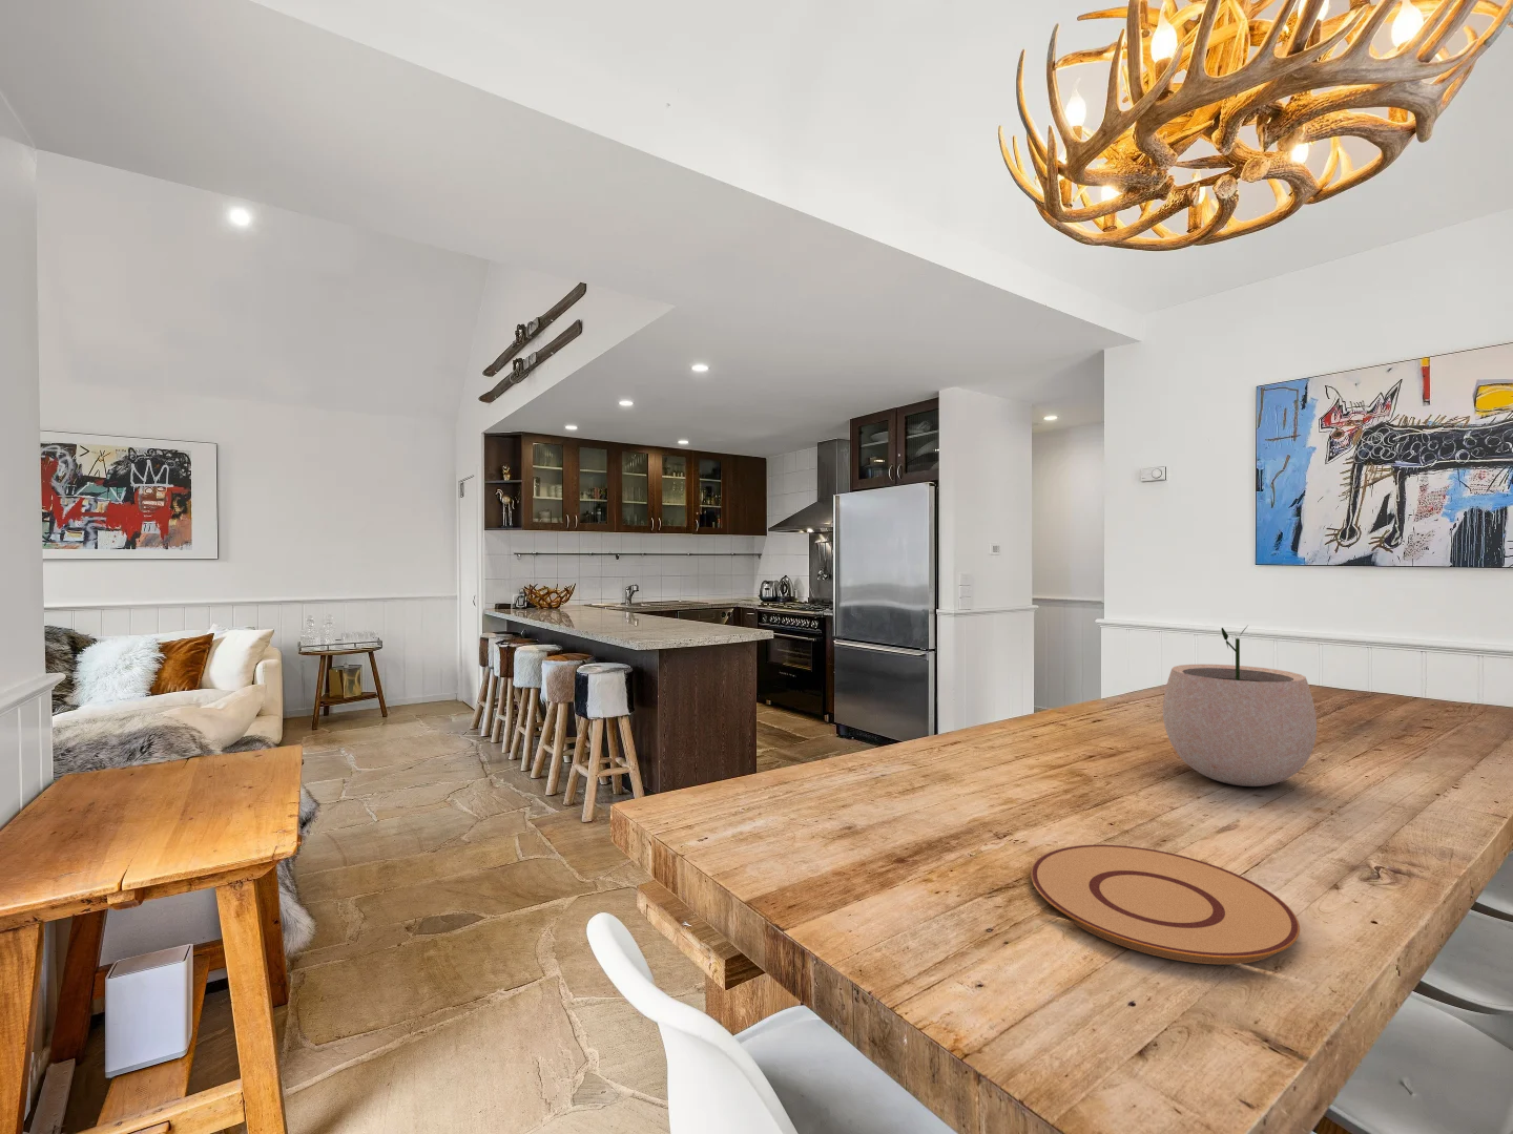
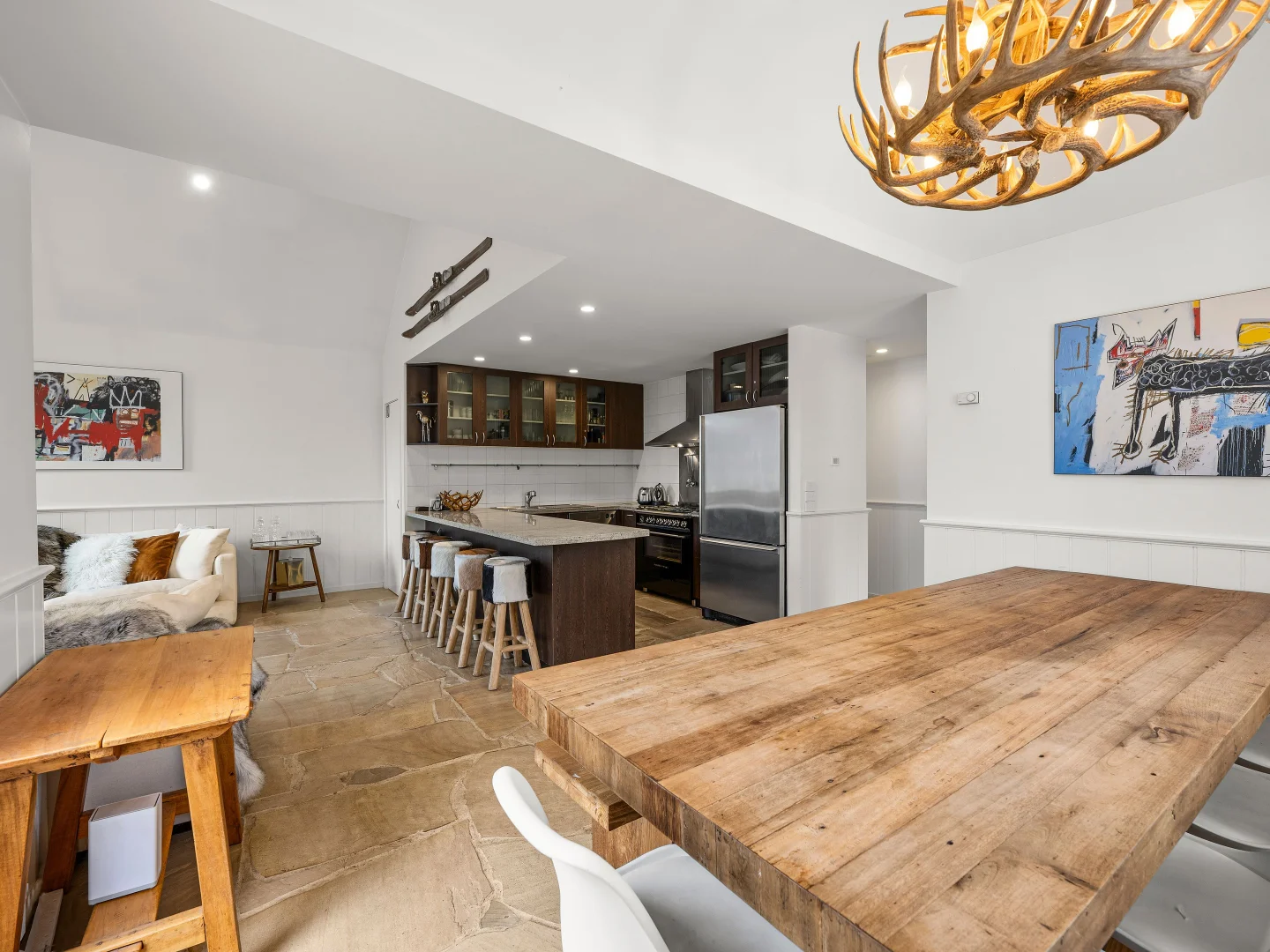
- plant pot (1235, 703)
- plate (1153, 897)
